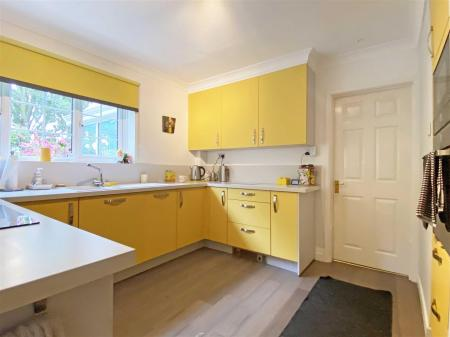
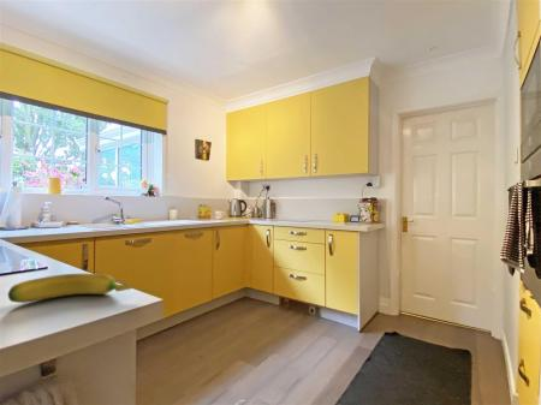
+ banana (71, 288)
